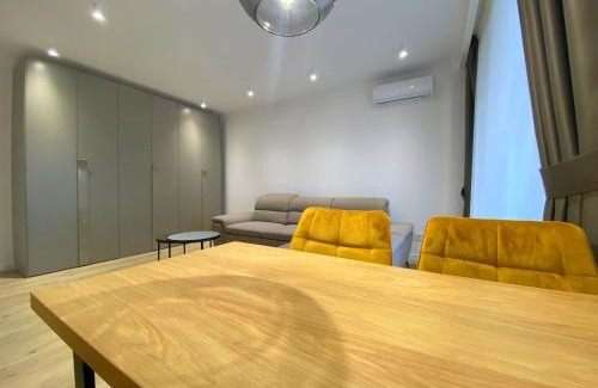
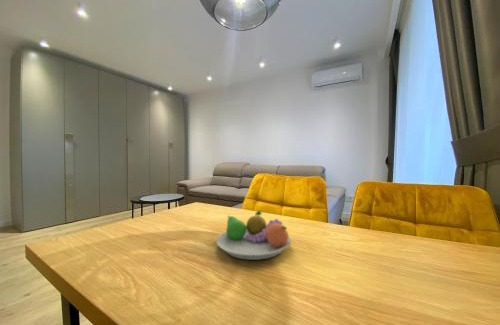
+ fruit bowl (252, 230)
